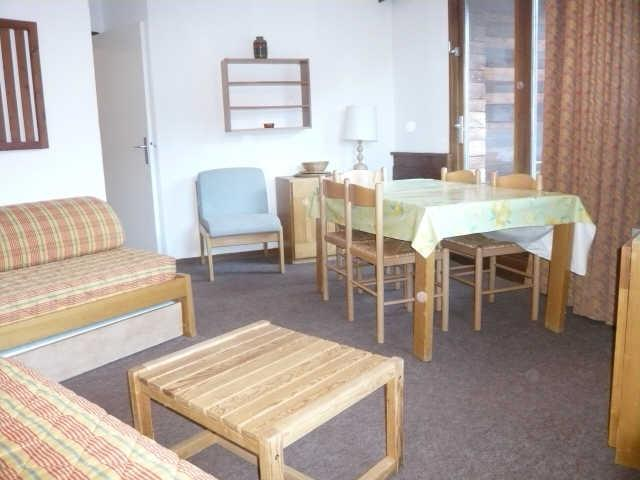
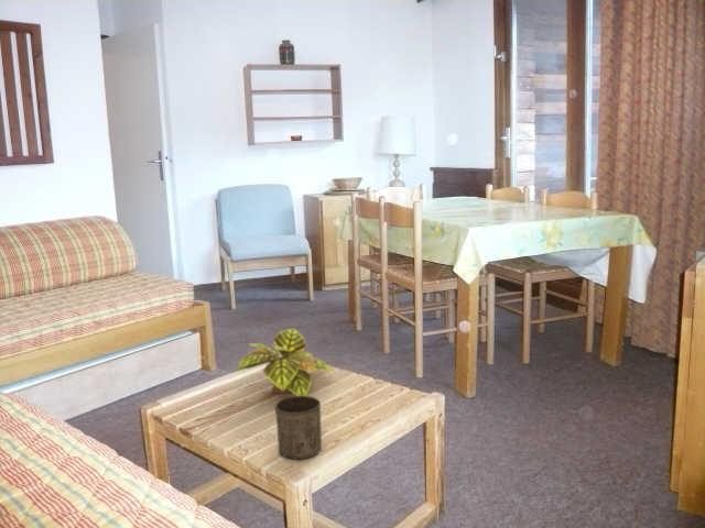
+ plant (285, 364)
+ cup (299, 427)
